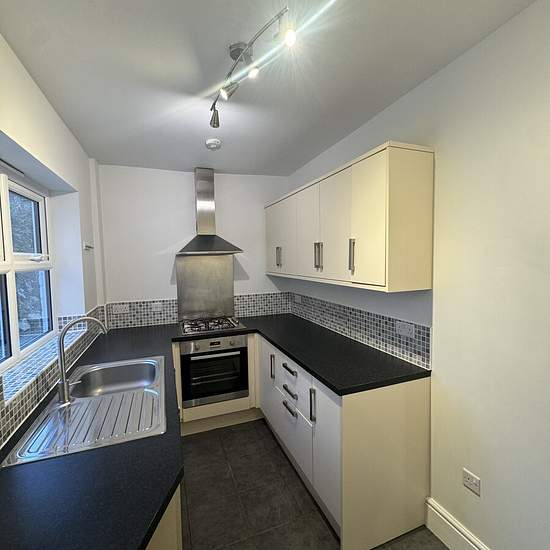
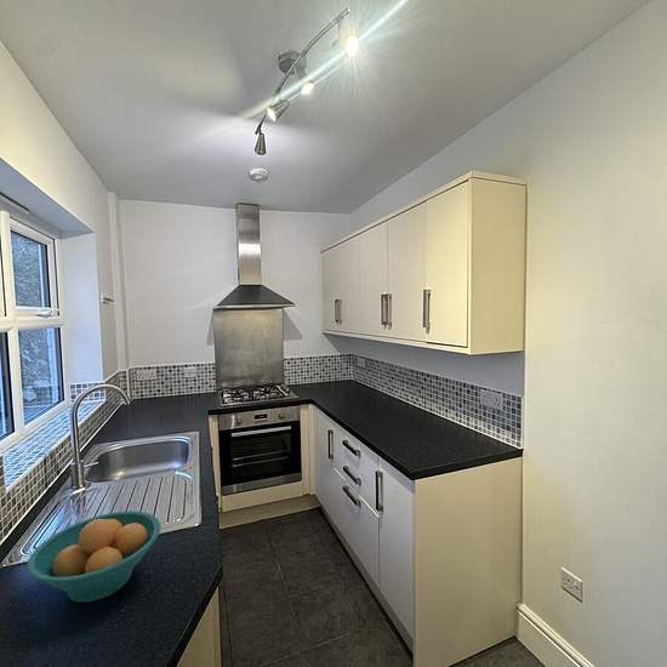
+ fruit bowl (99, 552)
